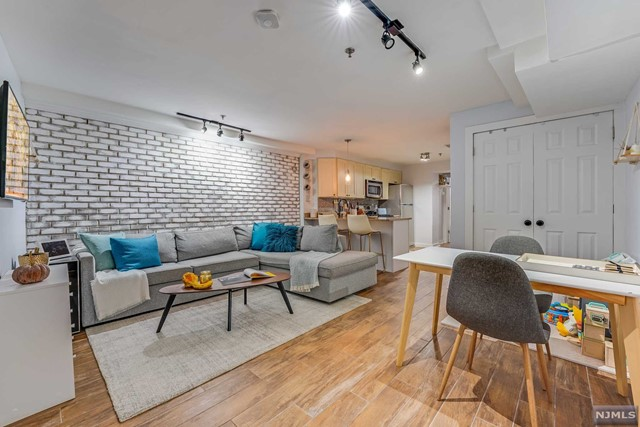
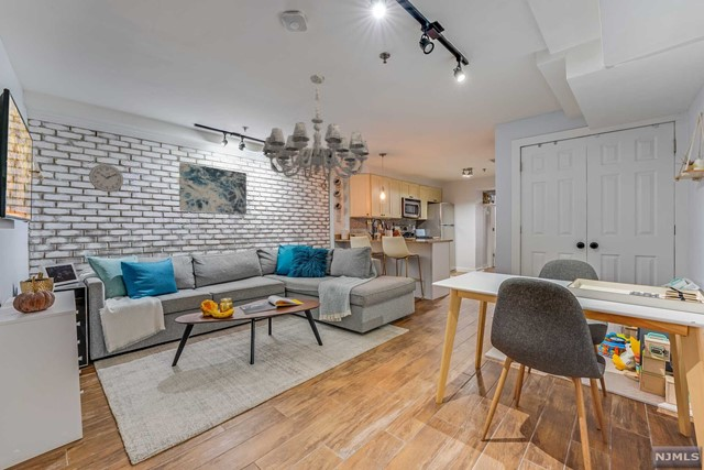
+ wall art (215, 190)
+ wall clock (107, 177)
+ chandelier (317, 125)
